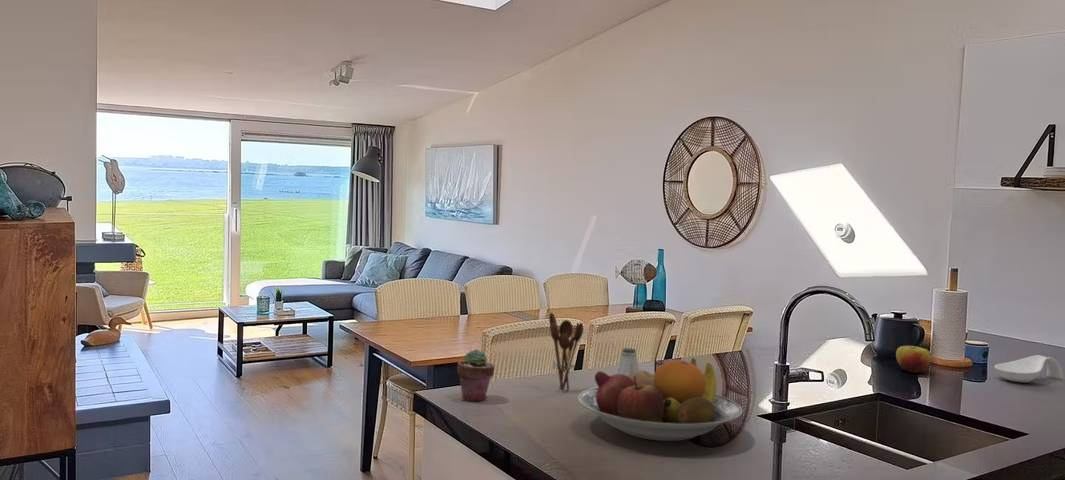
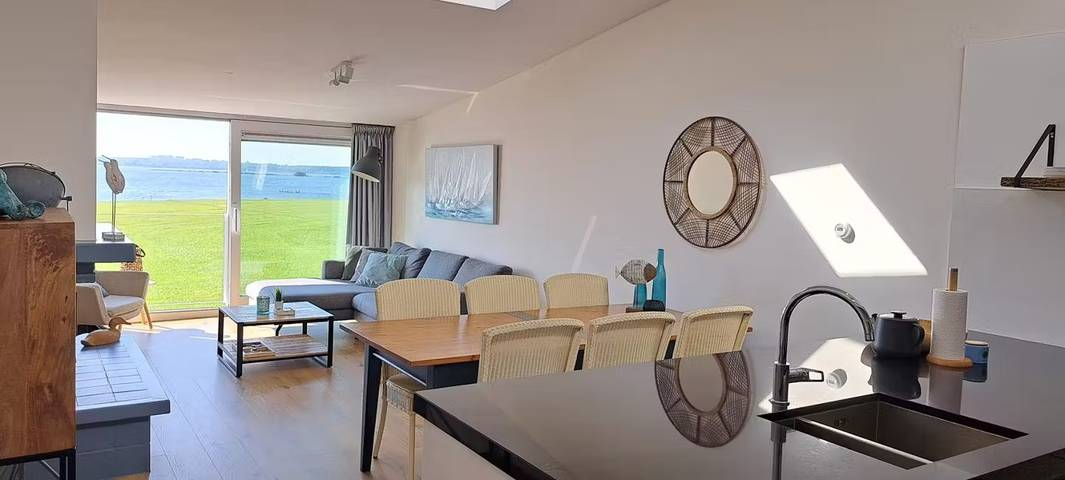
- fruit bowl (658, 395)
- utensil holder (563, 351)
- spoon rest (1030, 367)
- apple (913, 358)
- saltshaker (628, 367)
- potted succulent (475, 373)
